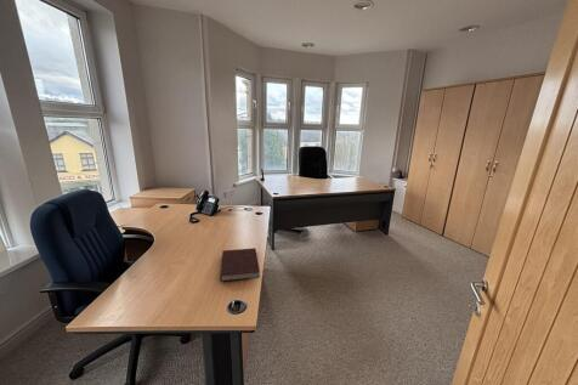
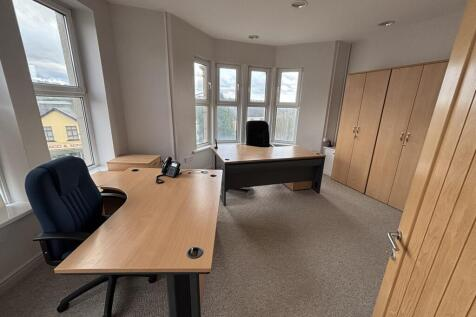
- notebook (239, 262)
